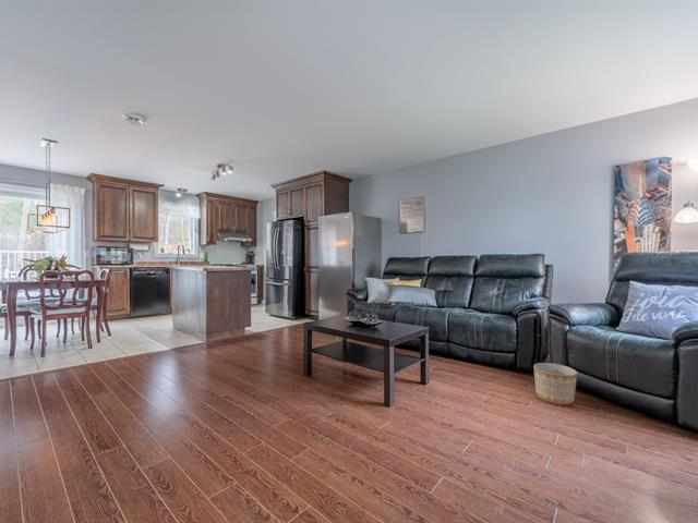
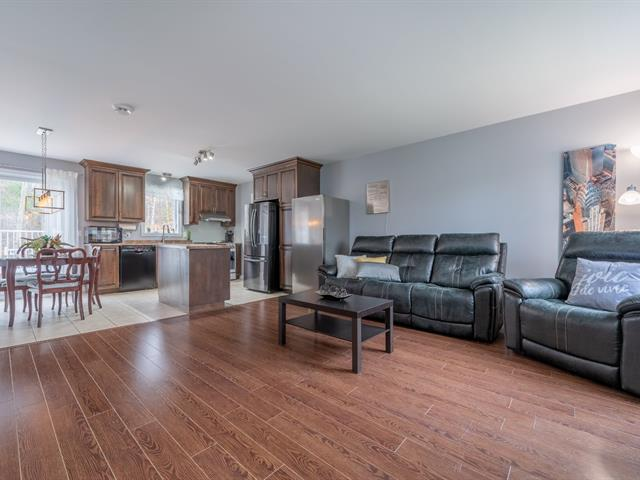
- planter (554, 384)
